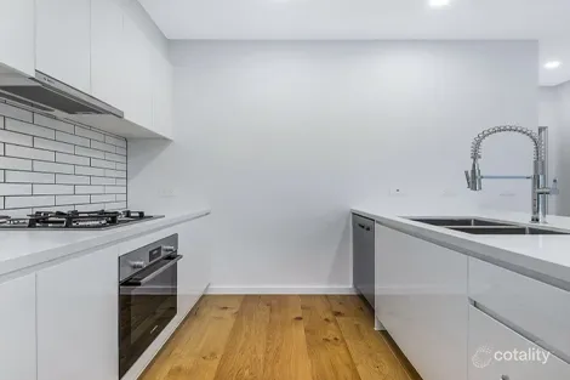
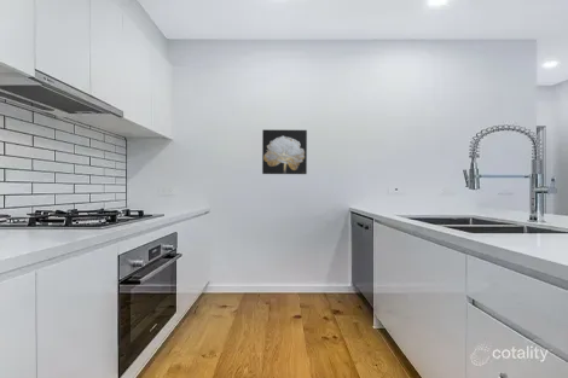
+ wall art (284, 152)
